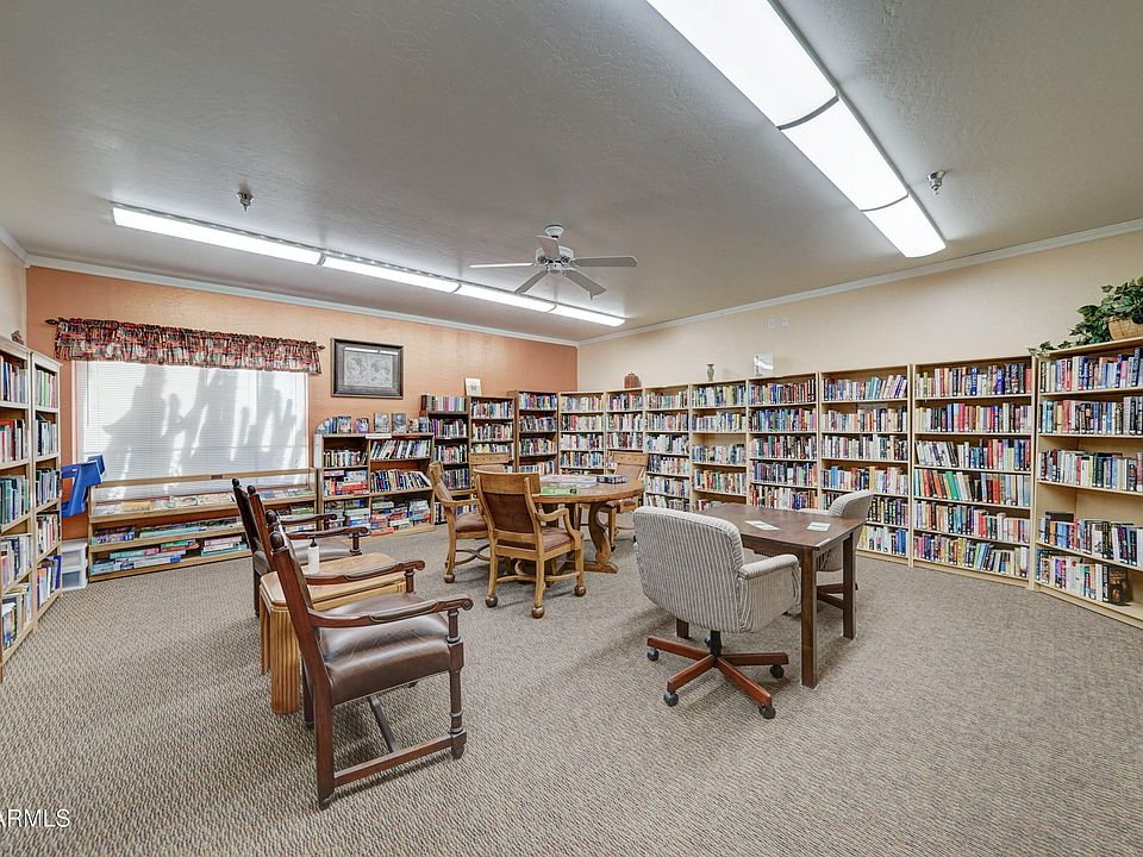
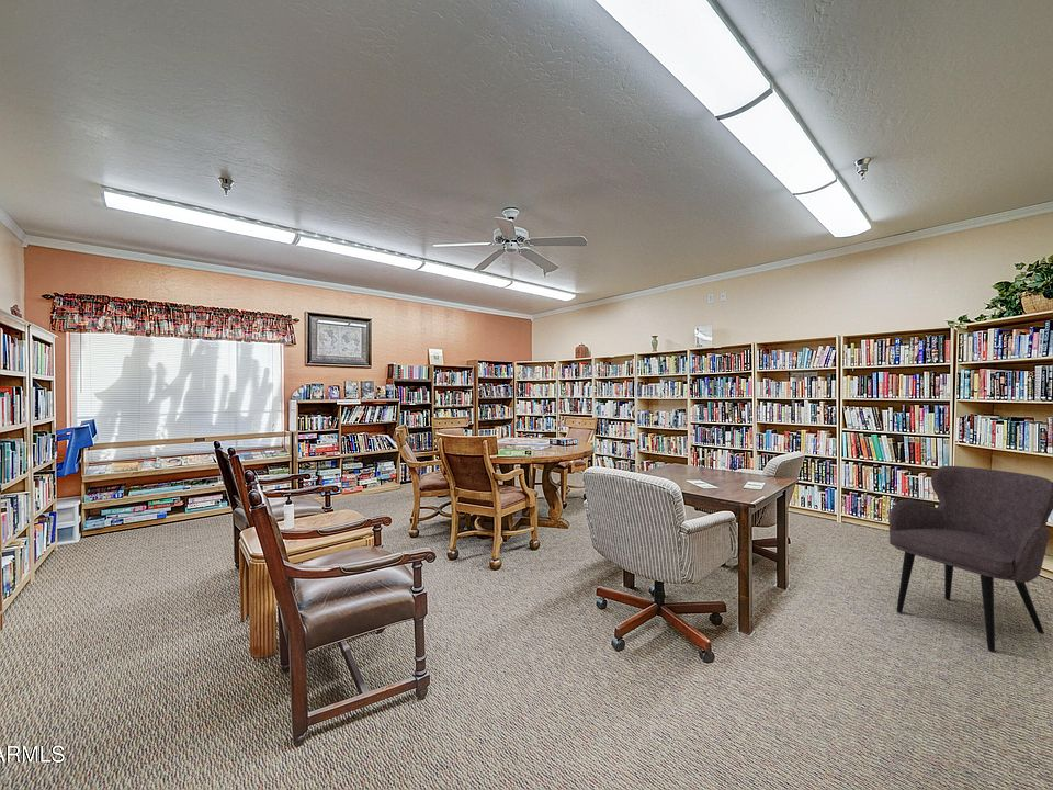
+ armchair (972, 546)
